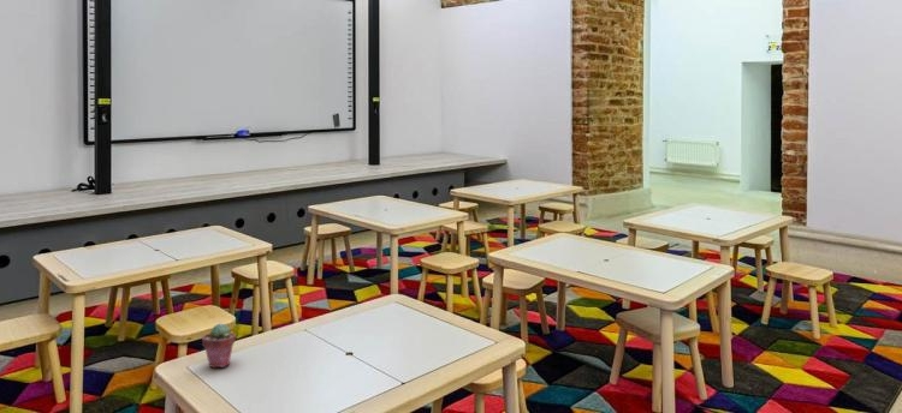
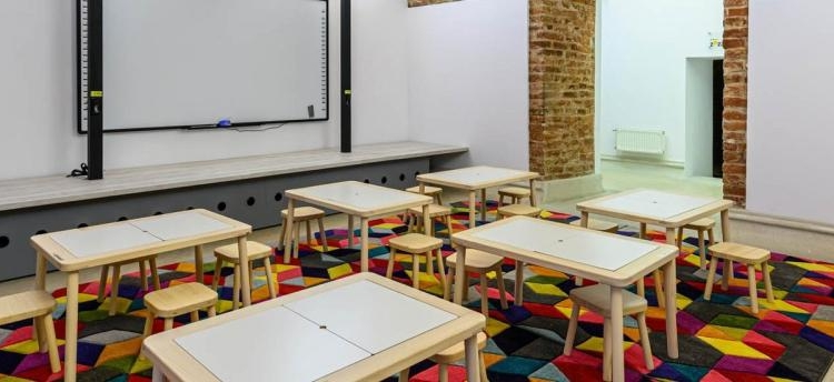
- potted succulent (219, 343)
